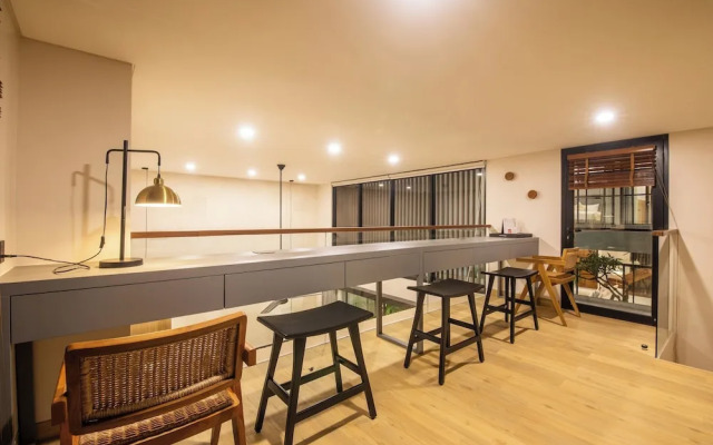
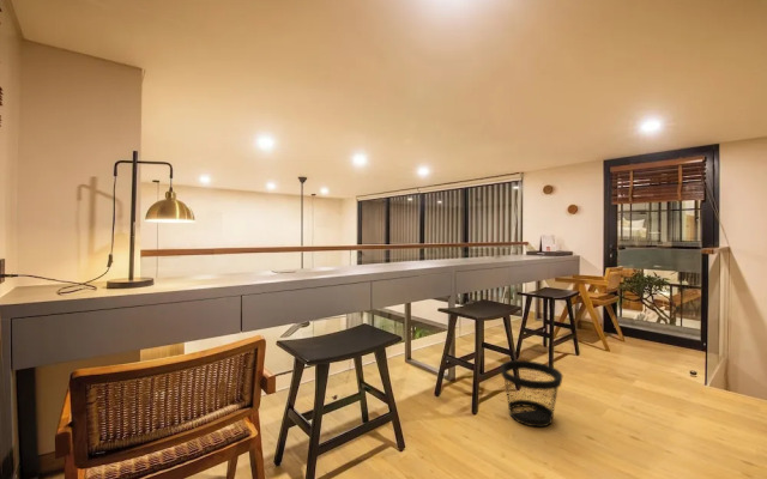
+ wastebasket (530, 393)
